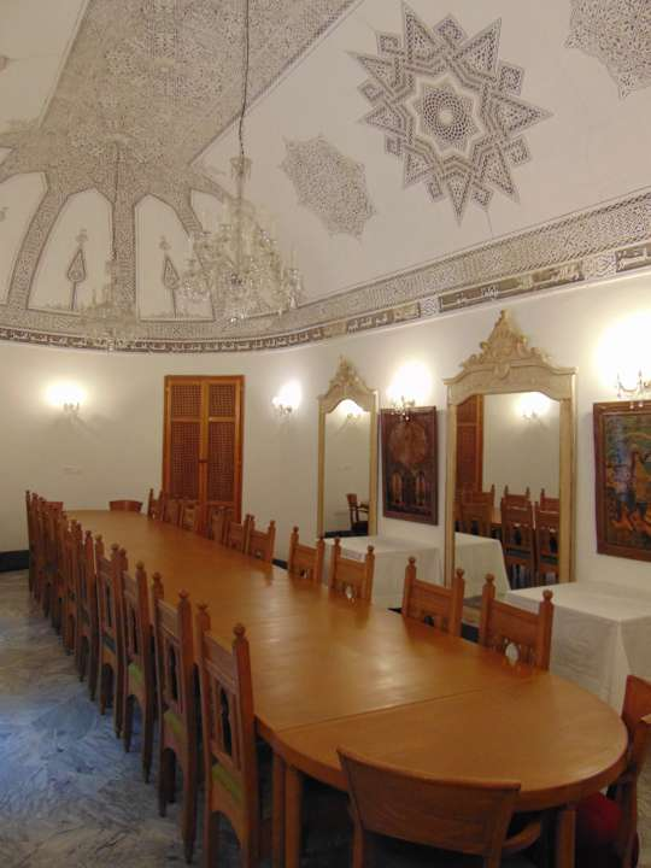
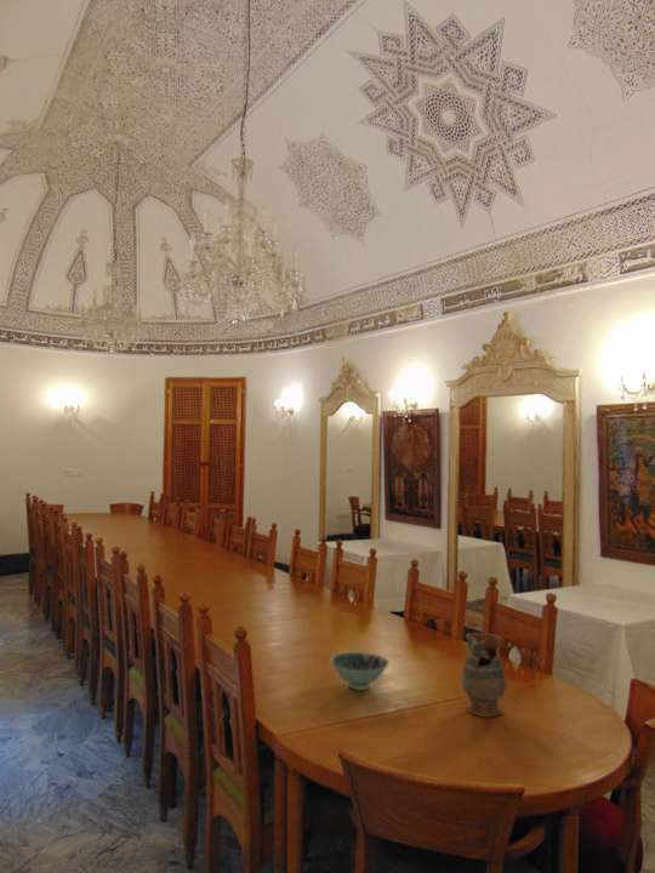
+ bowl (359, 673)
+ ceramic pitcher (484, 673)
